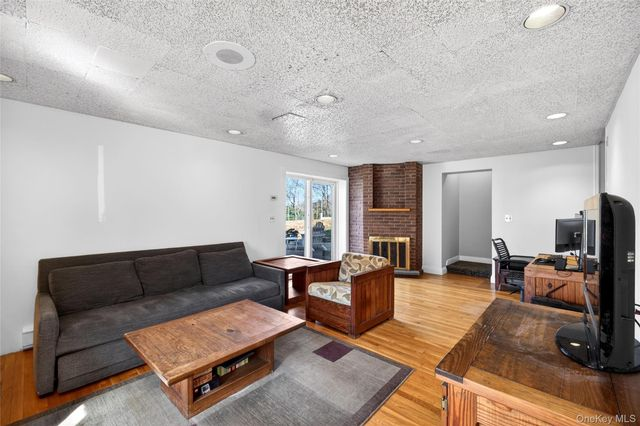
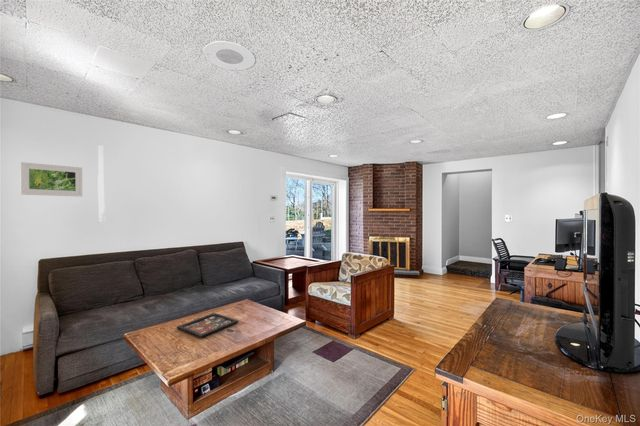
+ decorative tray (208, 324)
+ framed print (53, 180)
